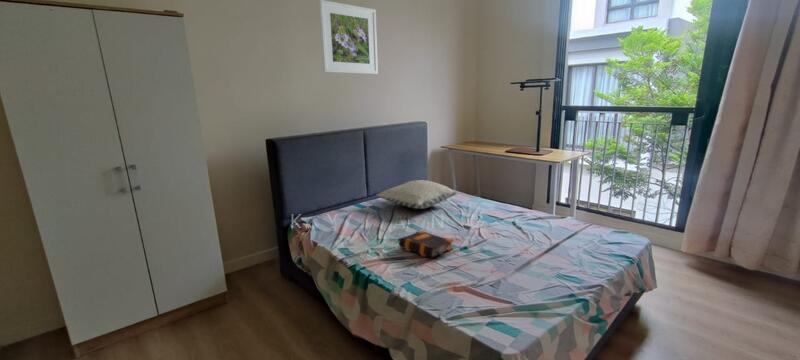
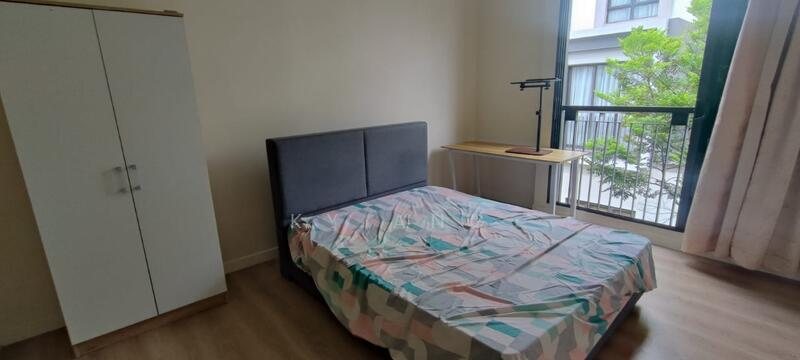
- pillow (416, 194)
- bible (427, 243)
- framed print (350, 39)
